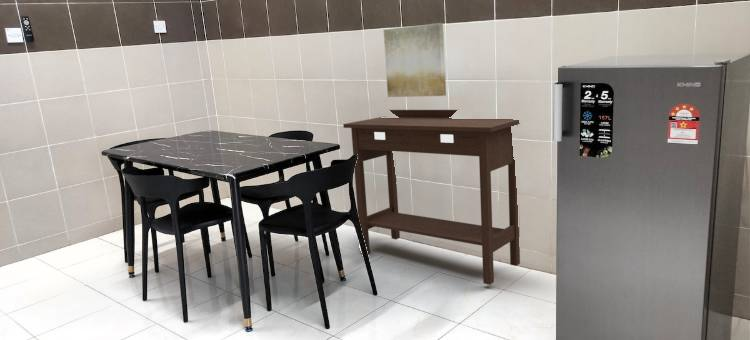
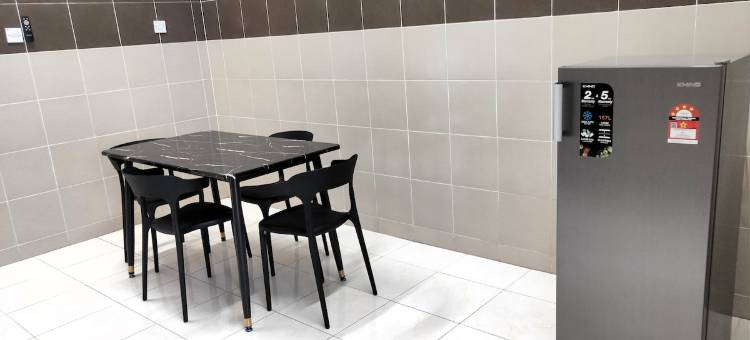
- console table (428, 217)
- wall art (414, 61)
